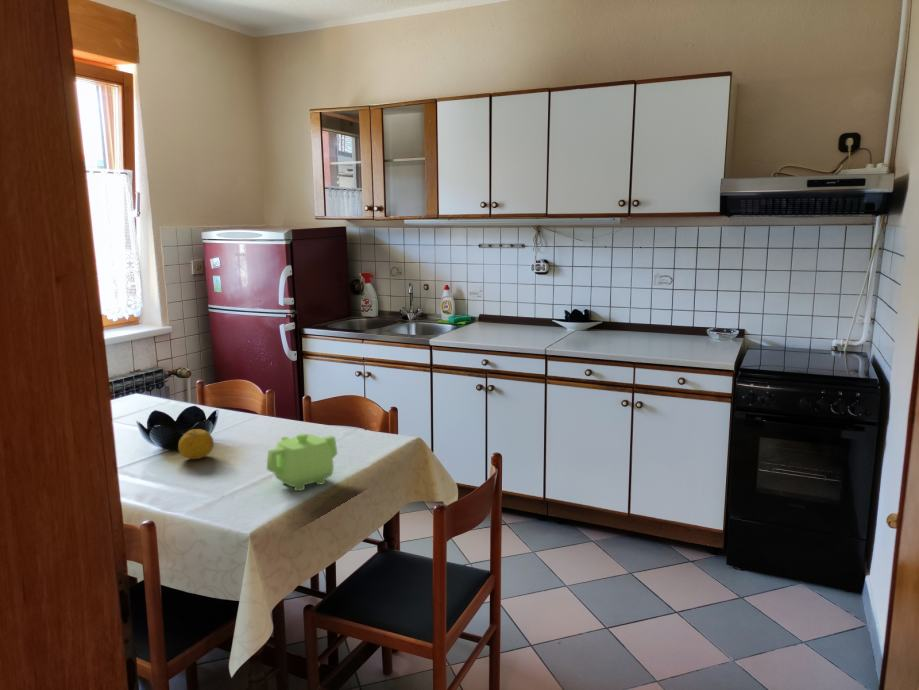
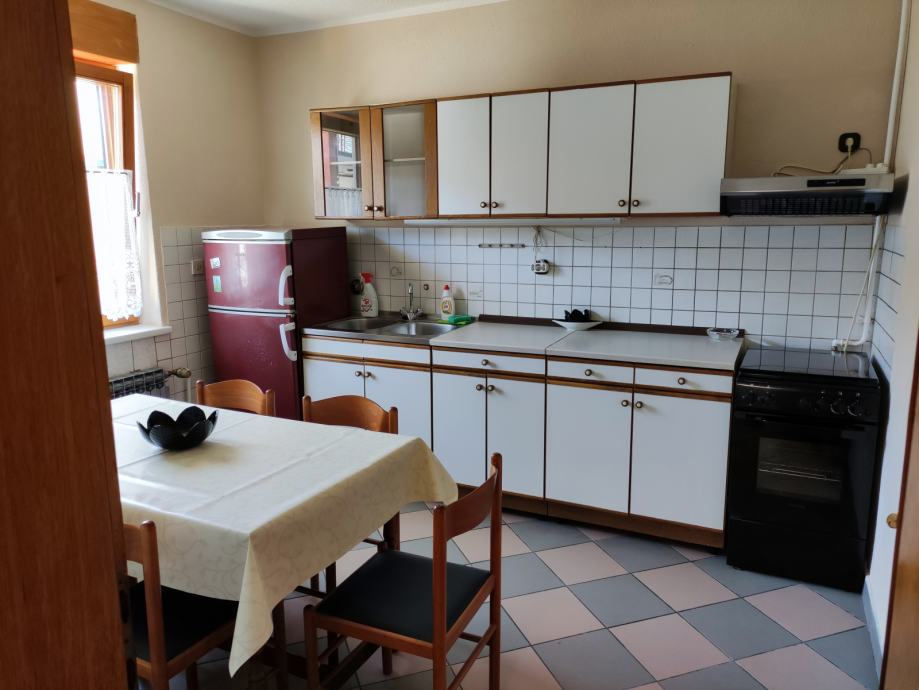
- fruit (196, 443)
- teapot (299, 456)
